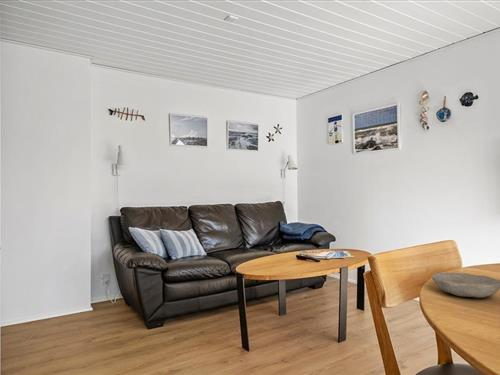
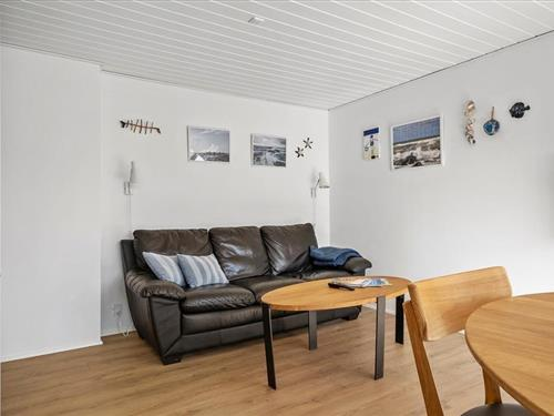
- bowl (465, 284)
